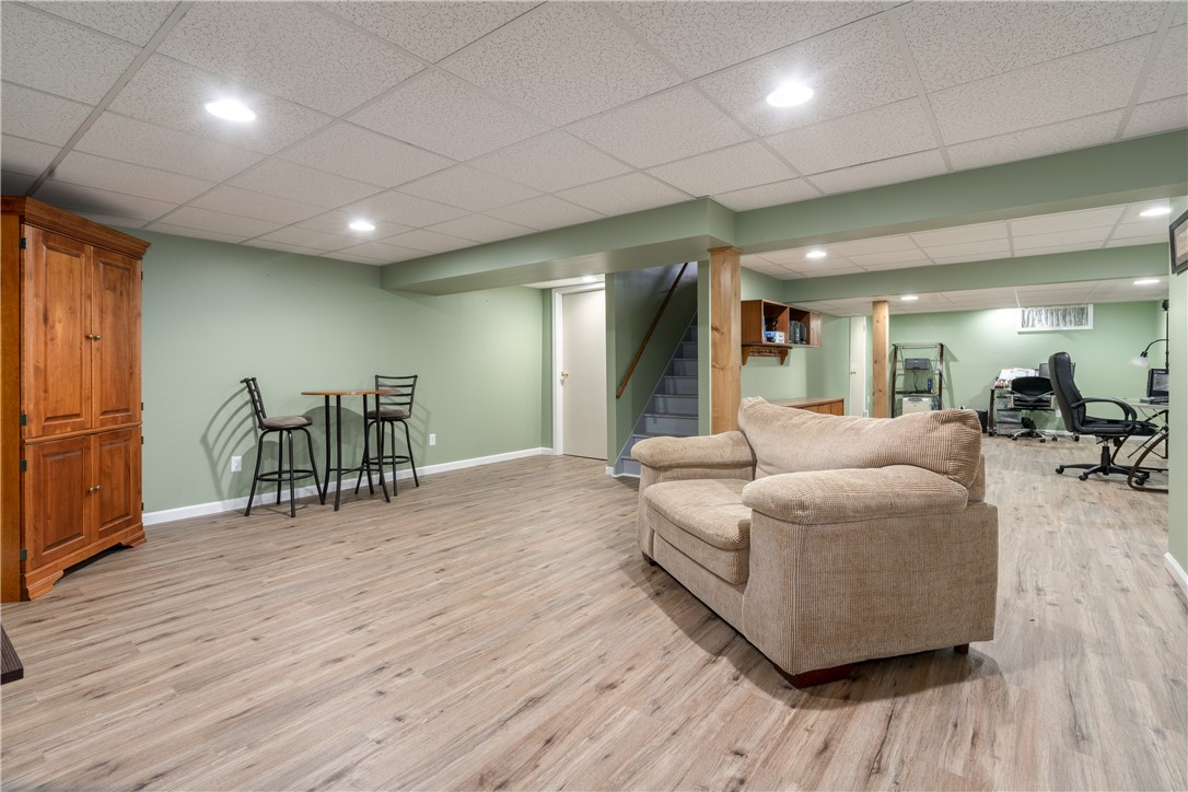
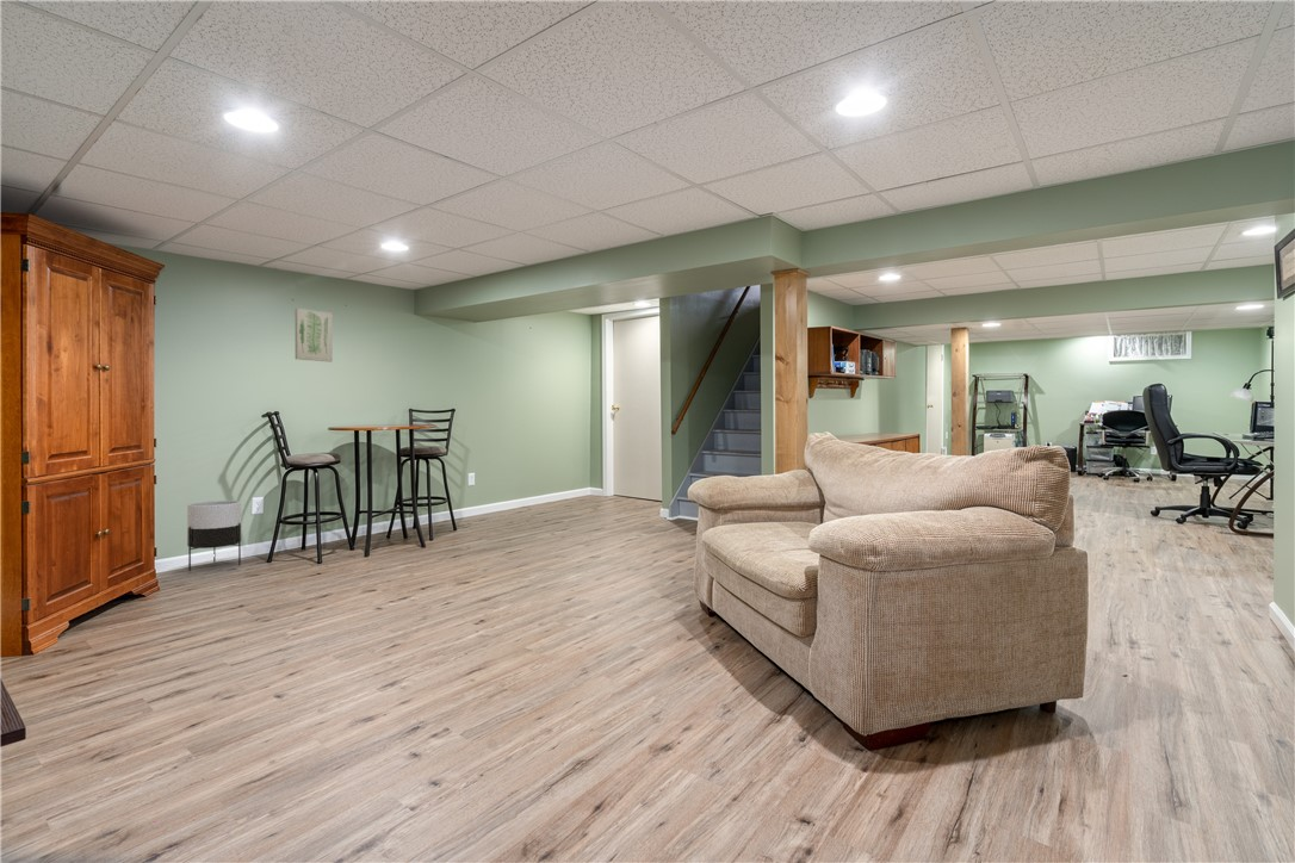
+ wall art (314, 335)
+ planter (213, 534)
